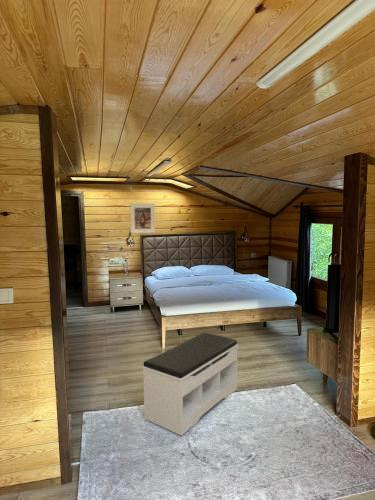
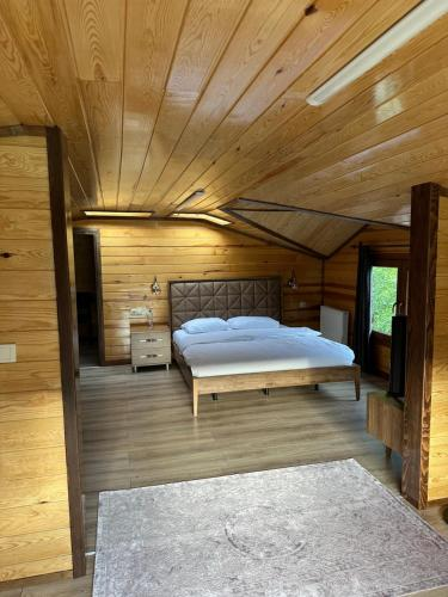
- bench (194, 376)
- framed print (142, 218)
